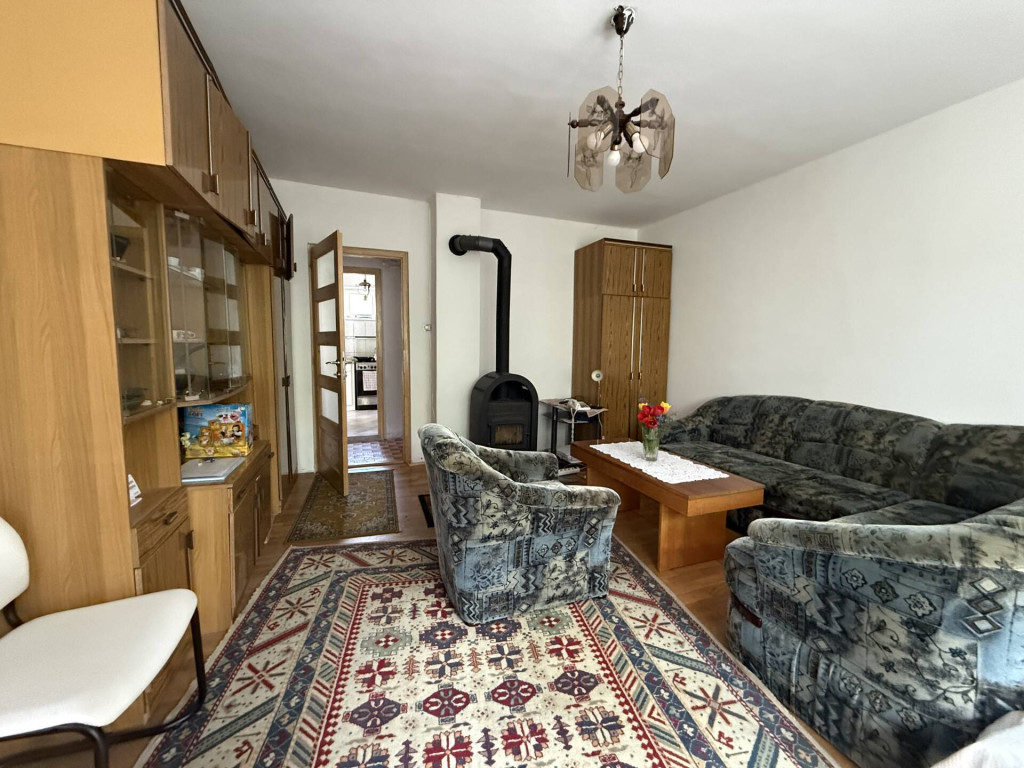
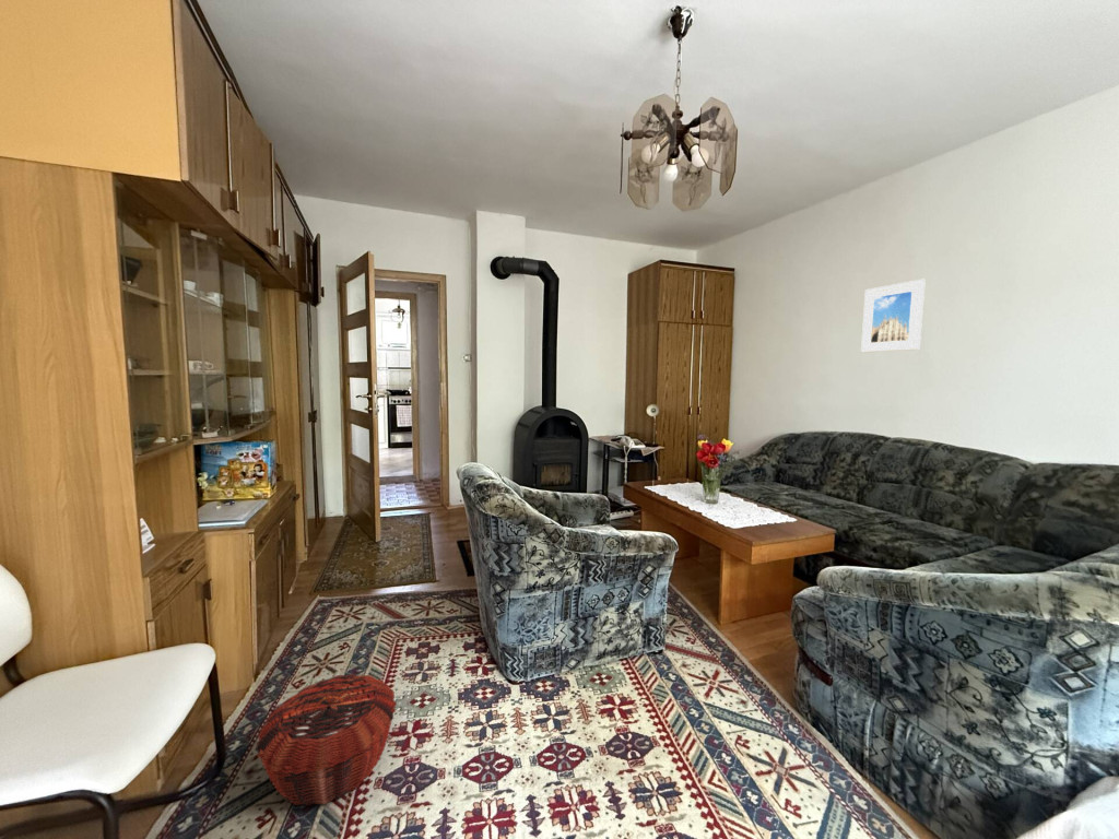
+ woven basket (331, 731)
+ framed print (891, 318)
